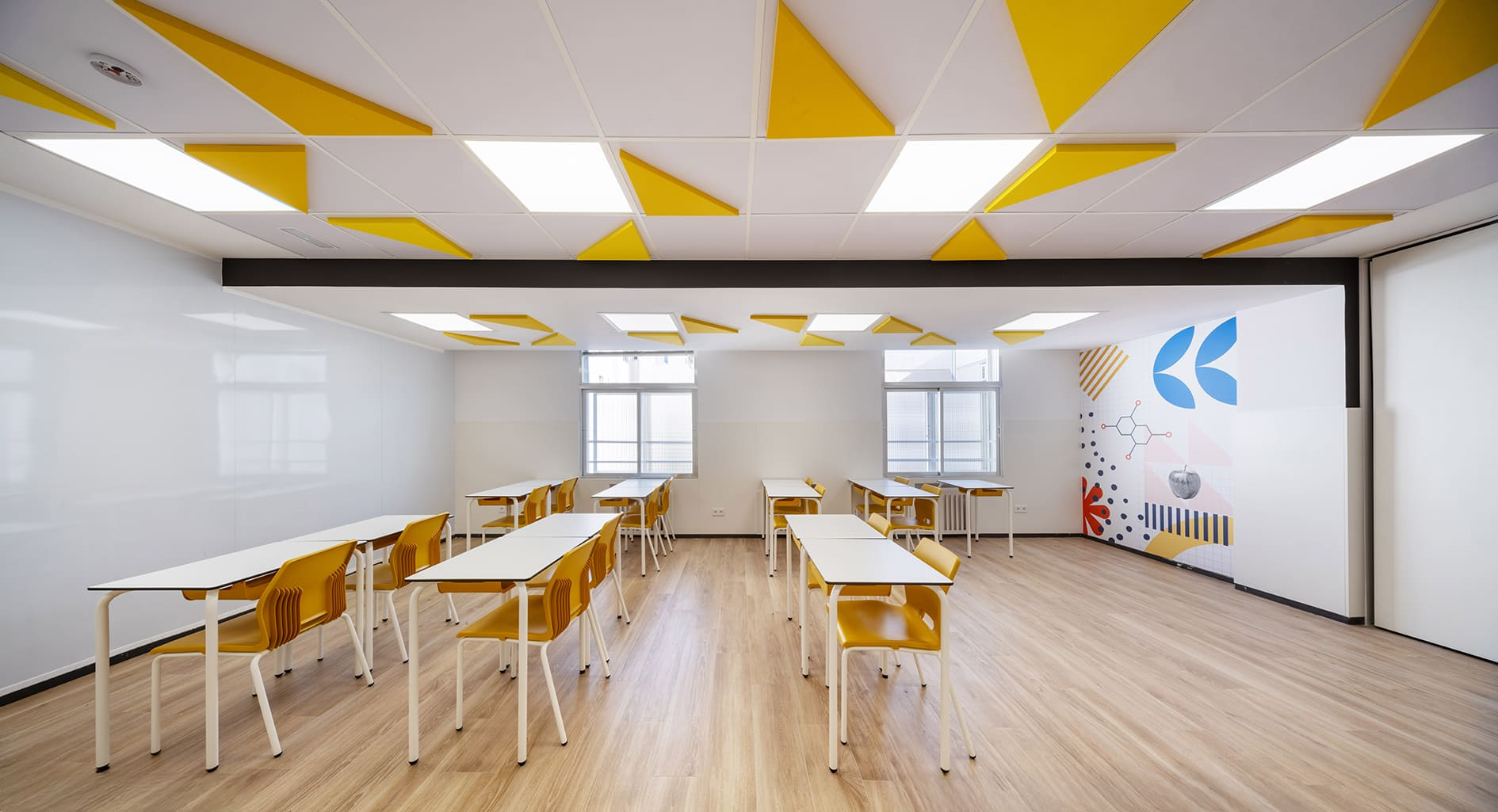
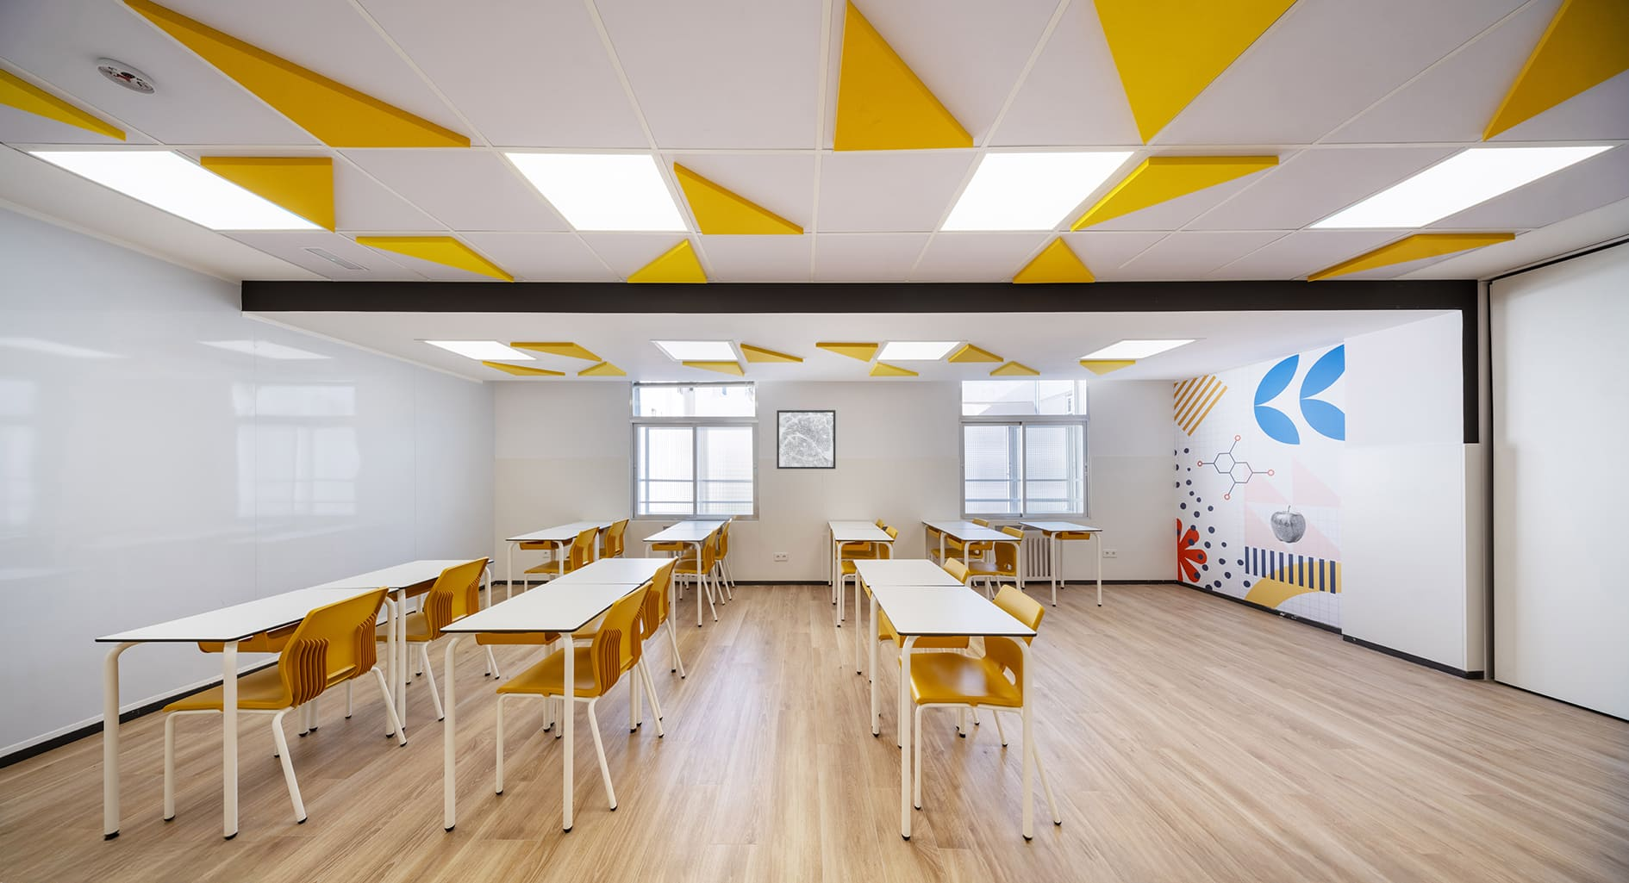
+ wall art (806, 439)
